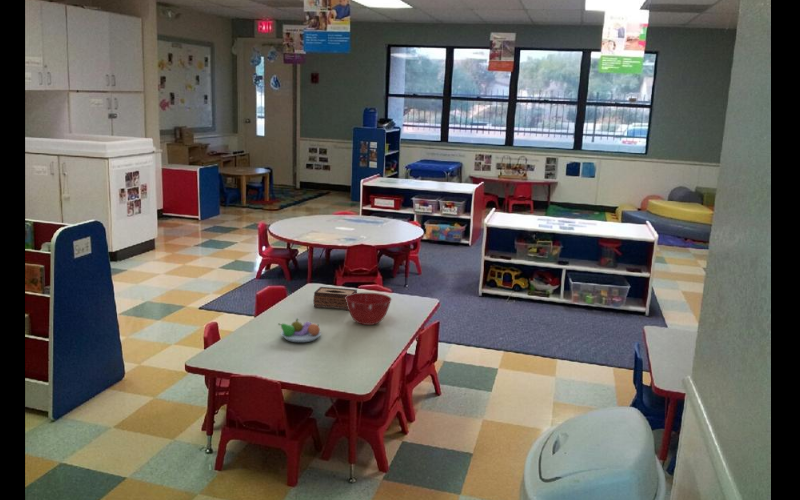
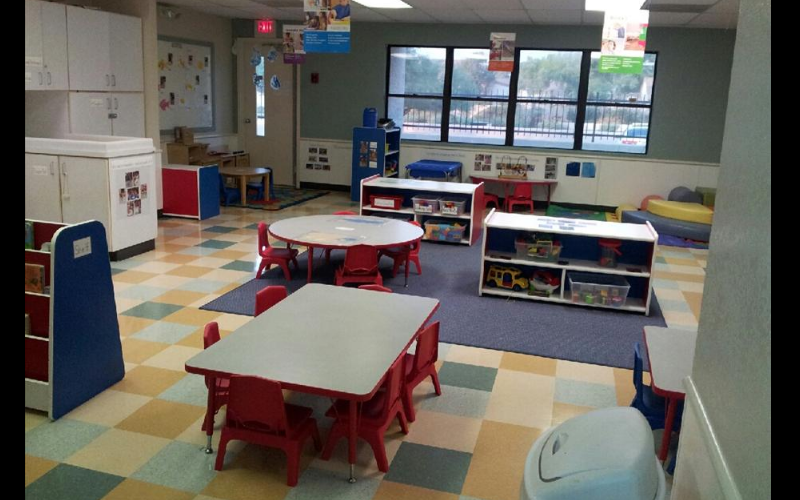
- fruit bowl (299, 329)
- mixing bowl (367, 309)
- tissue box (335, 298)
